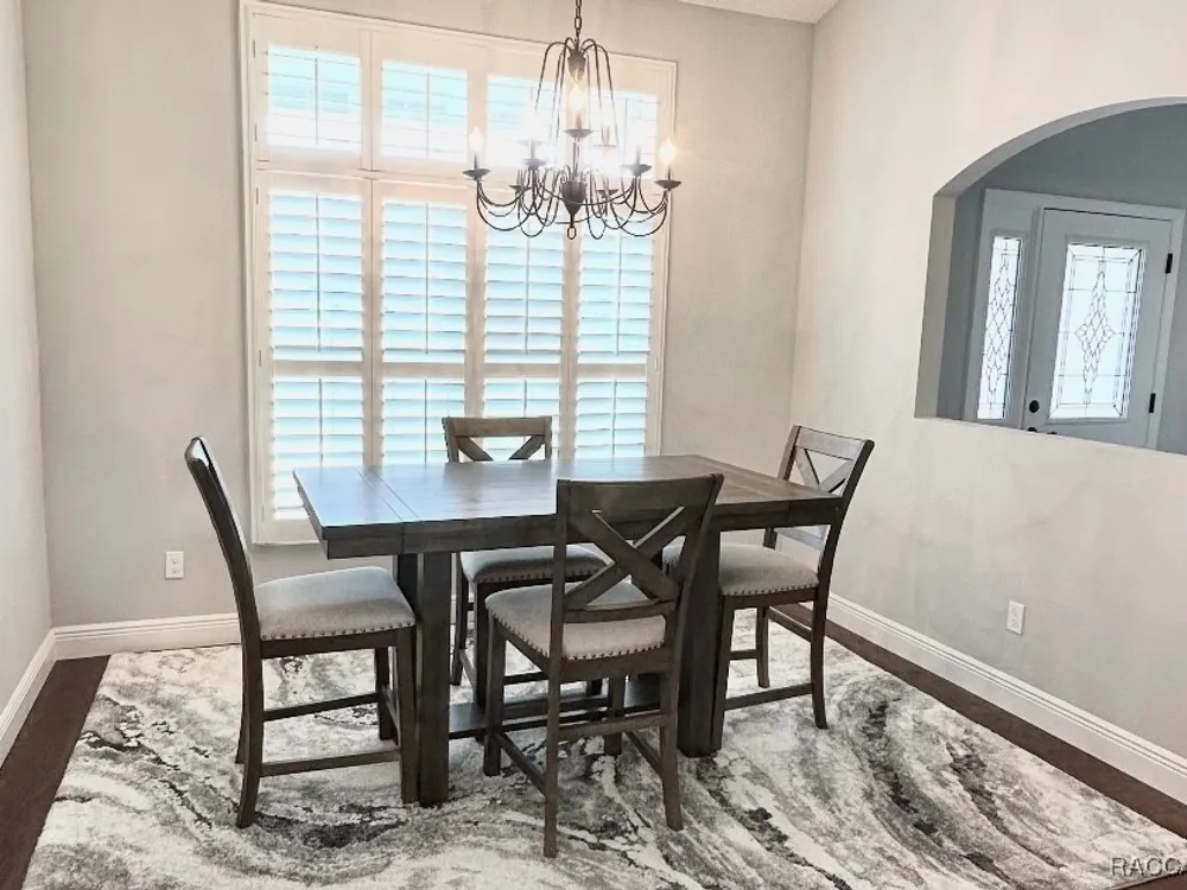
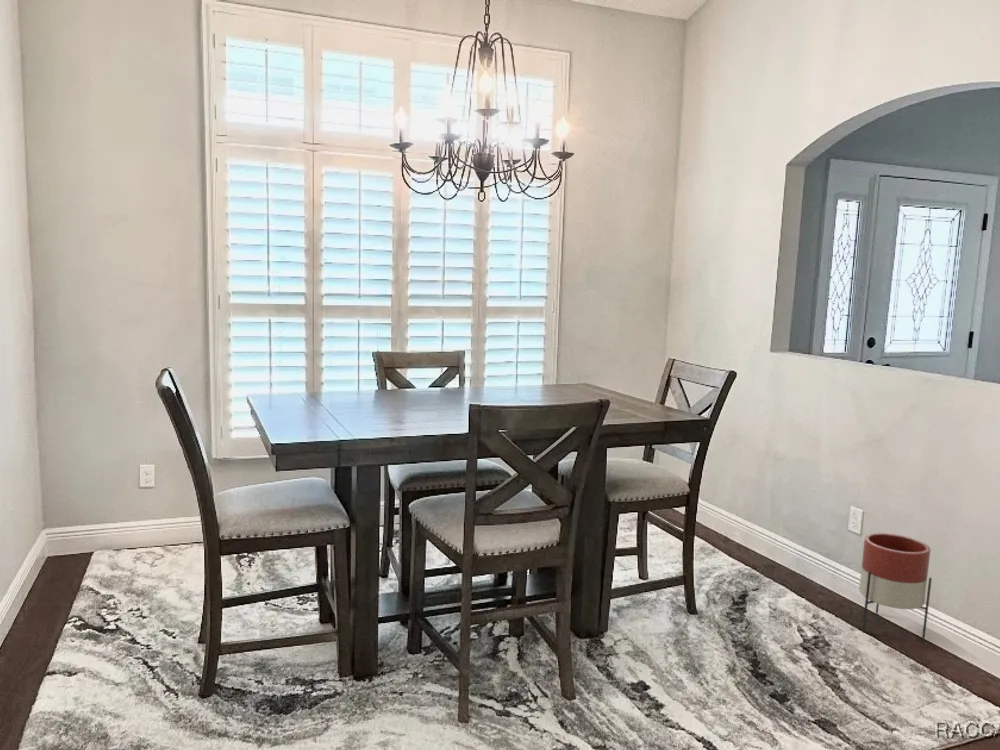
+ planter (890, 585)
